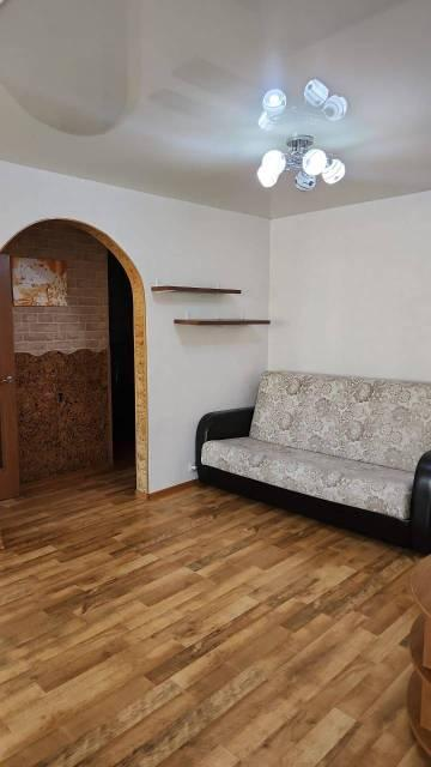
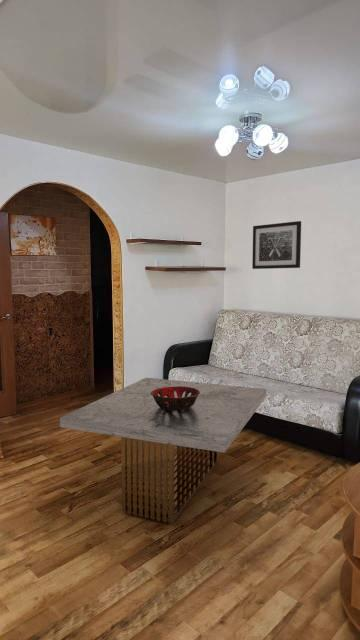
+ wall art (275, 246)
+ decorative bowl (175, 398)
+ coffee table (175, 443)
